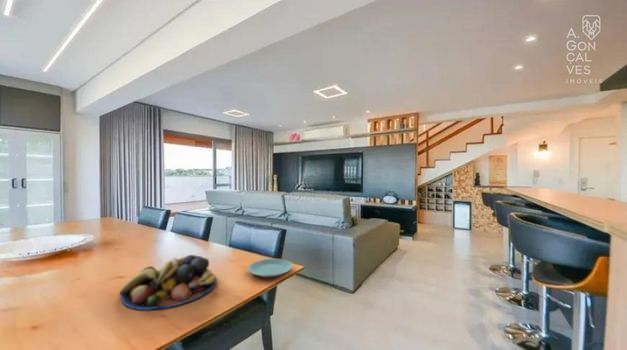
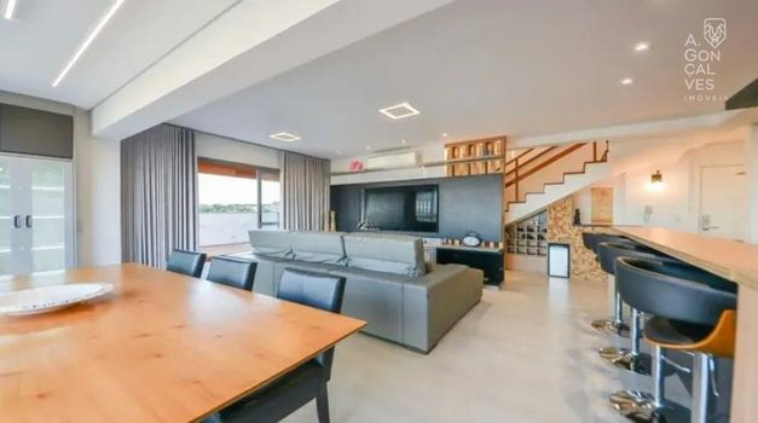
- fruit bowl (172, 273)
- plate (270, 268)
